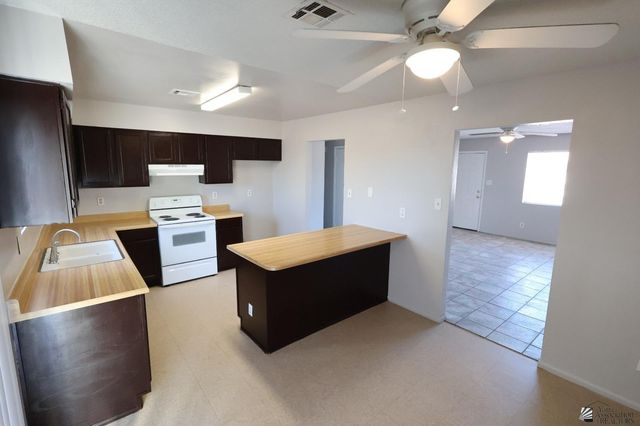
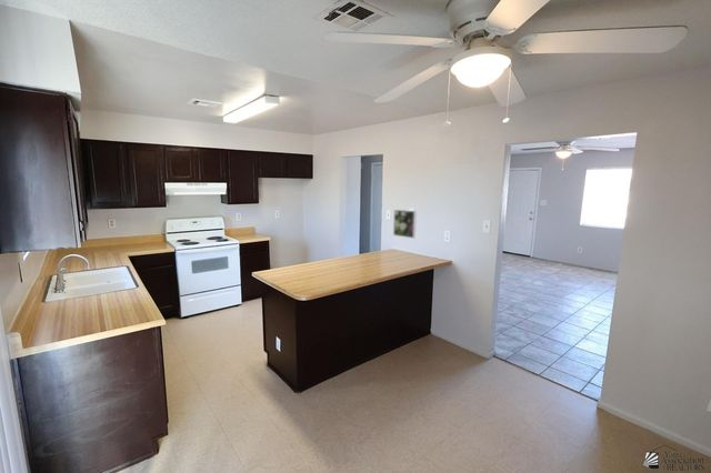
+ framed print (404, 223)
